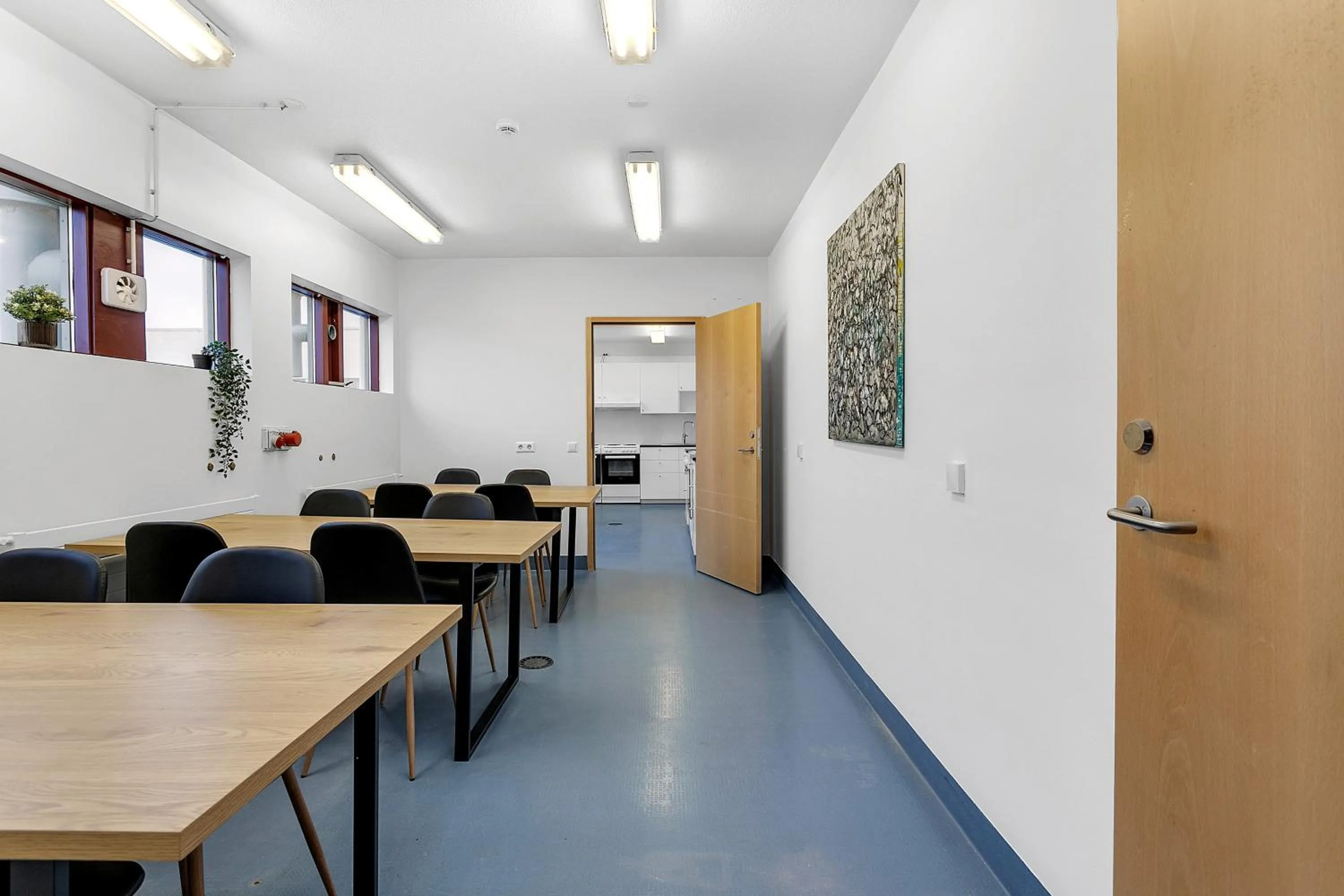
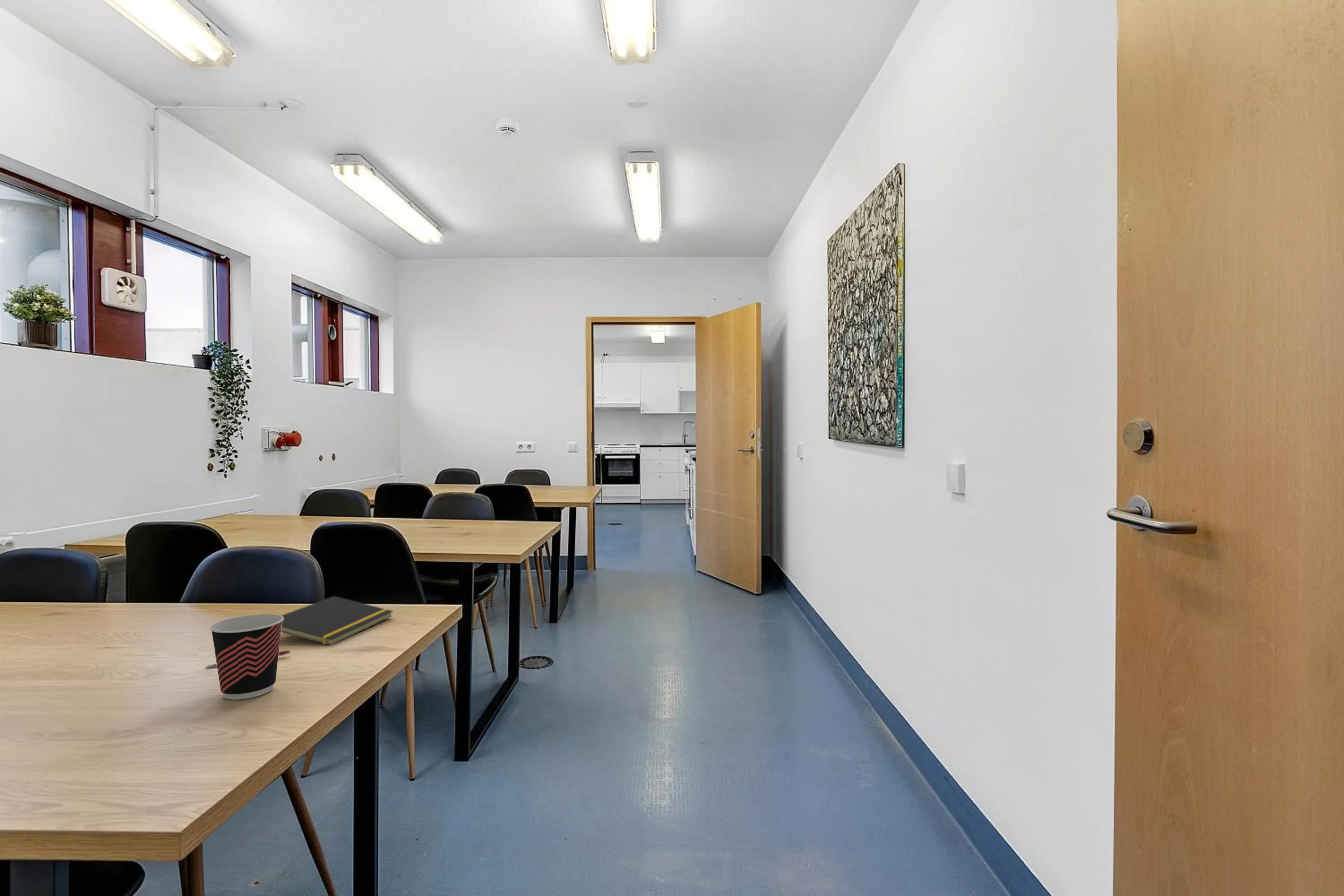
+ cup (248, 656)
+ pen (278, 656)
+ notepad (332, 619)
